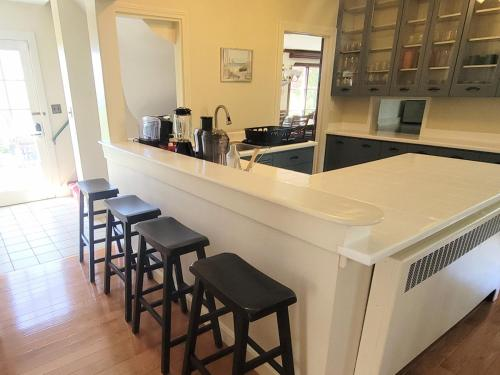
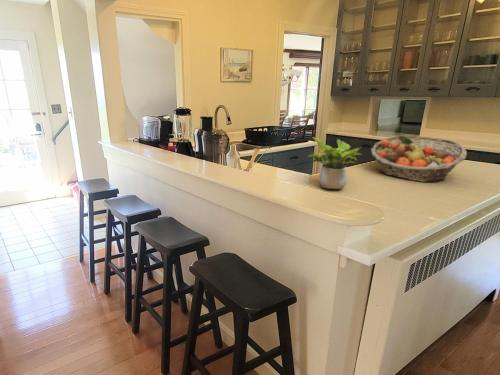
+ potted plant (334, 163)
+ fruit basket (414, 157)
